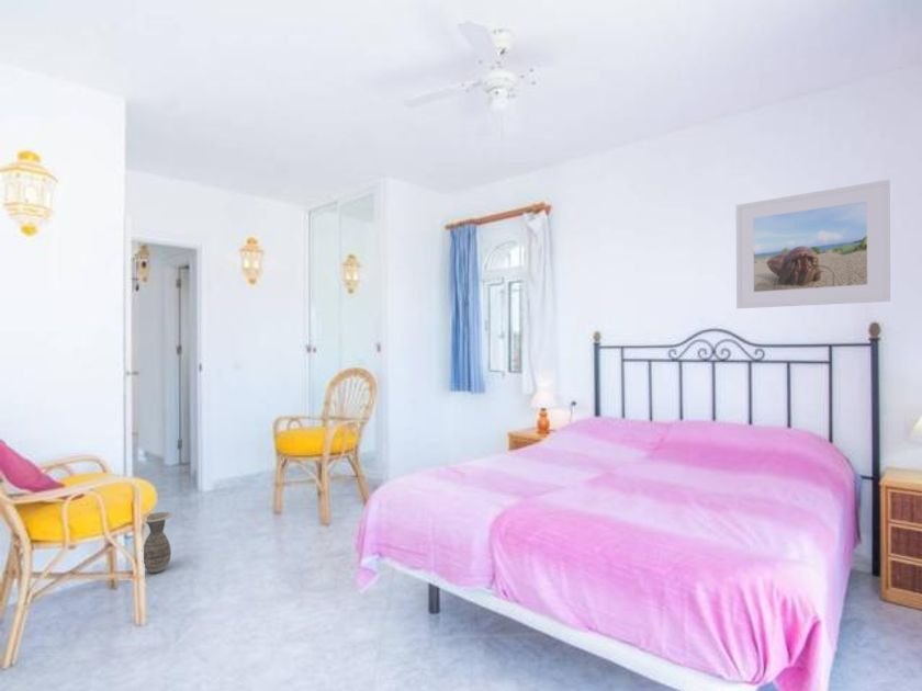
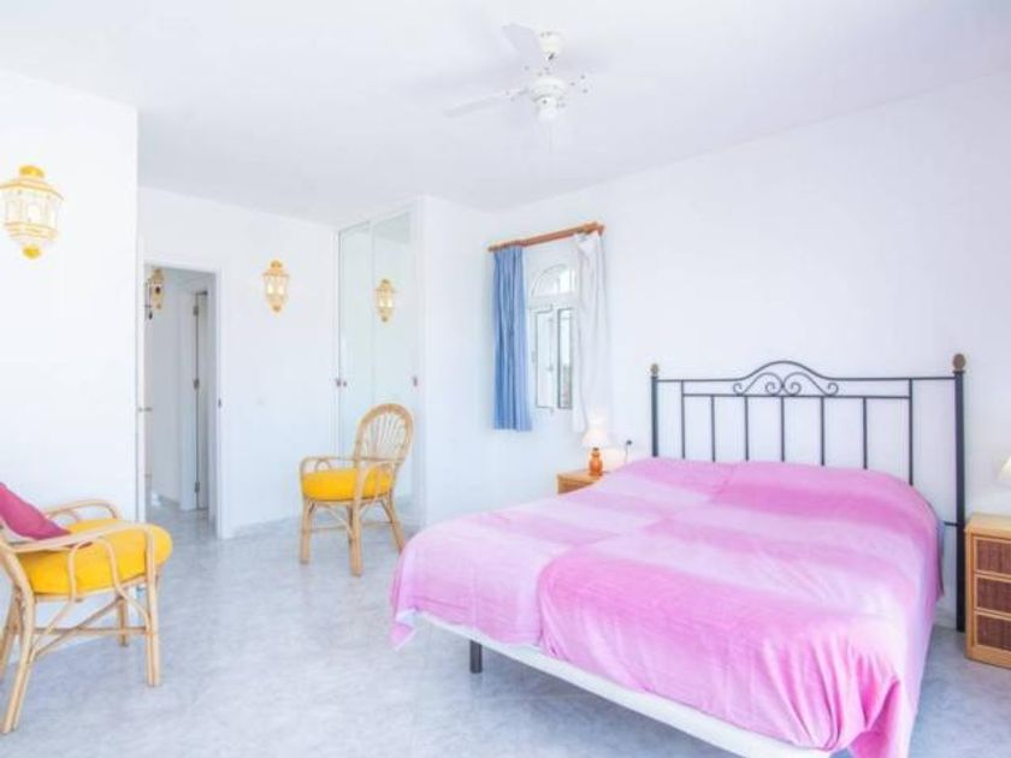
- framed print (807, 249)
- ceramic jug (156, 543)
